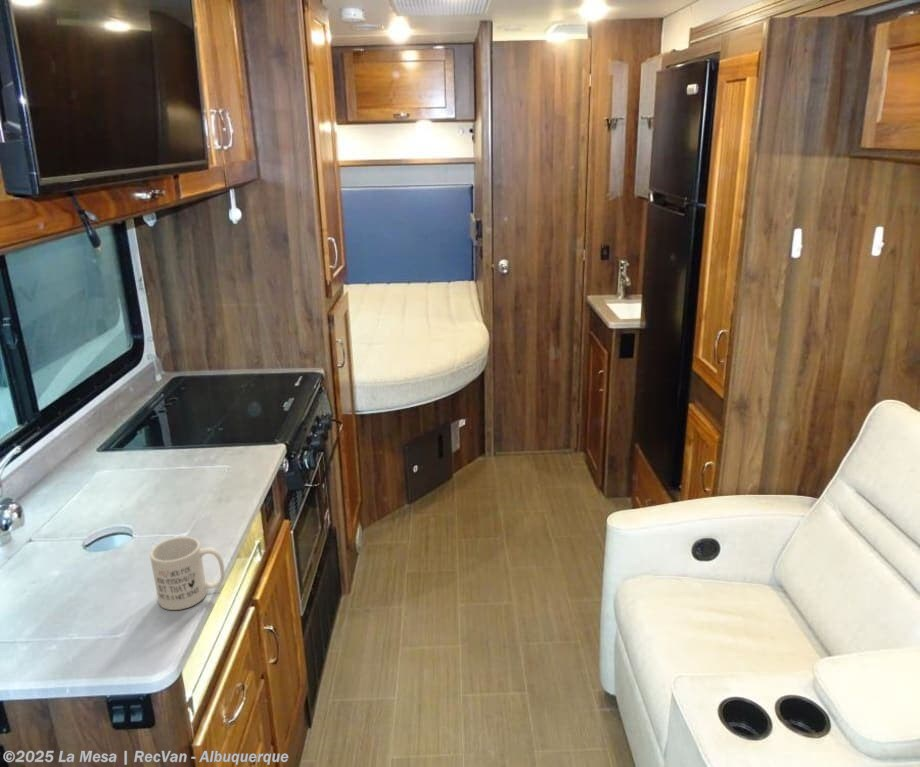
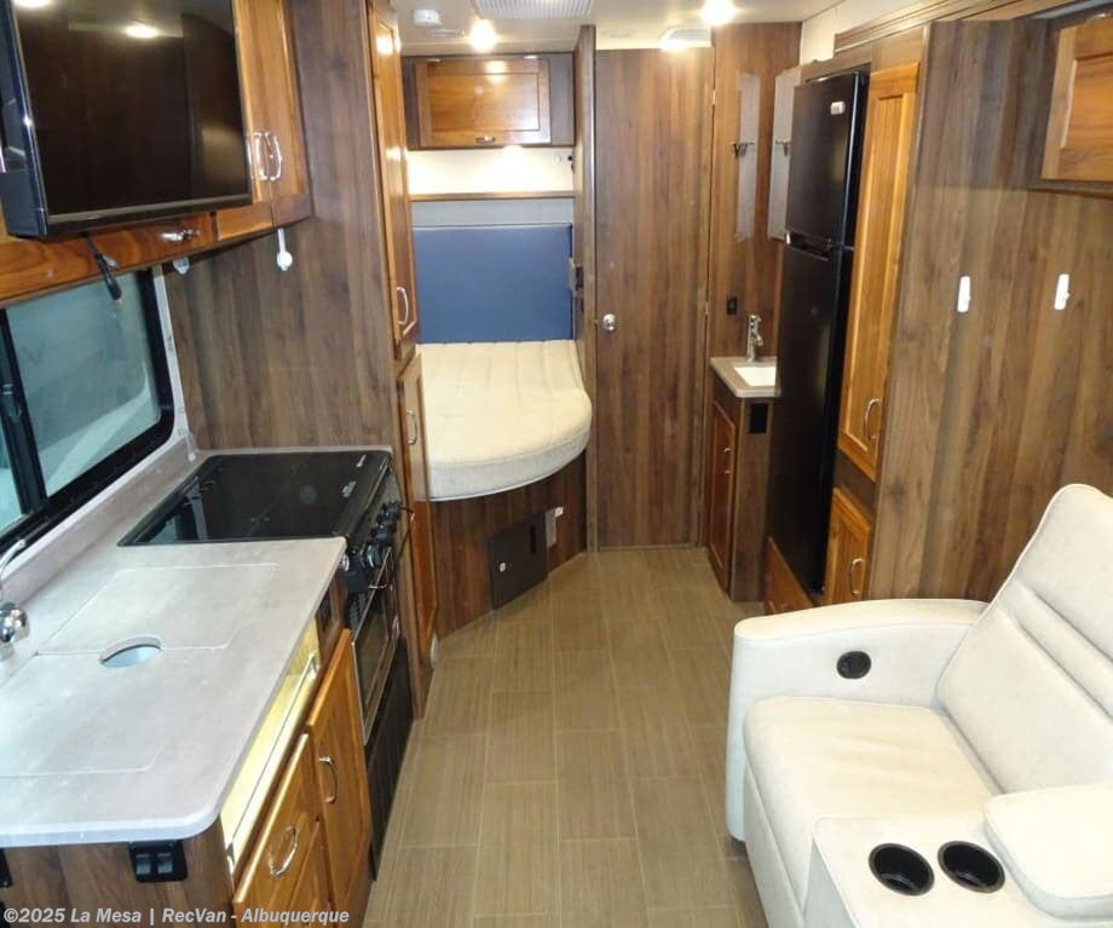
- mug (189, 571)
